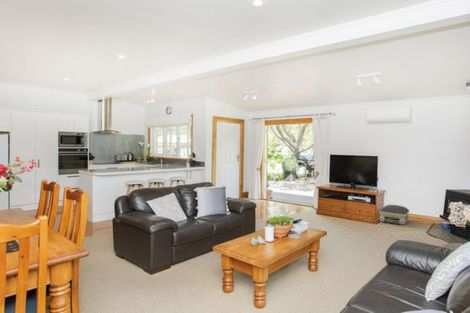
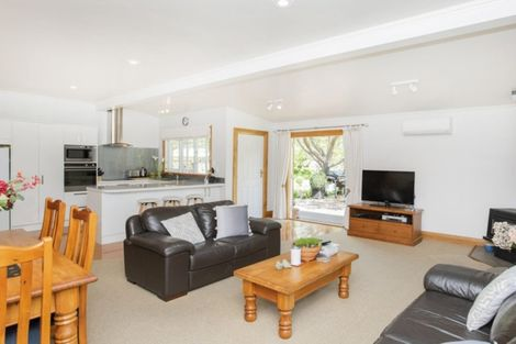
- air purifier (394, 213)
